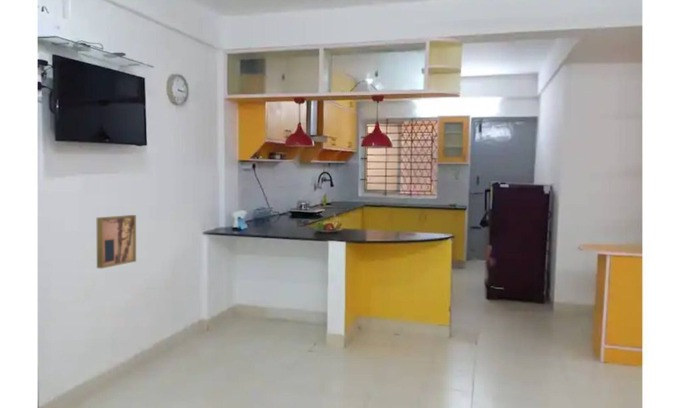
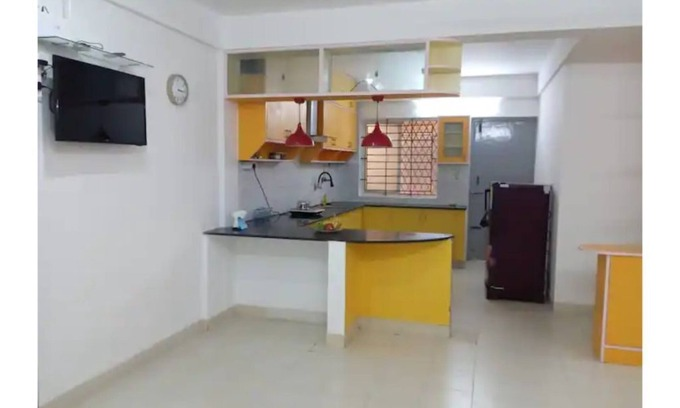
- wall art (117, 240)
